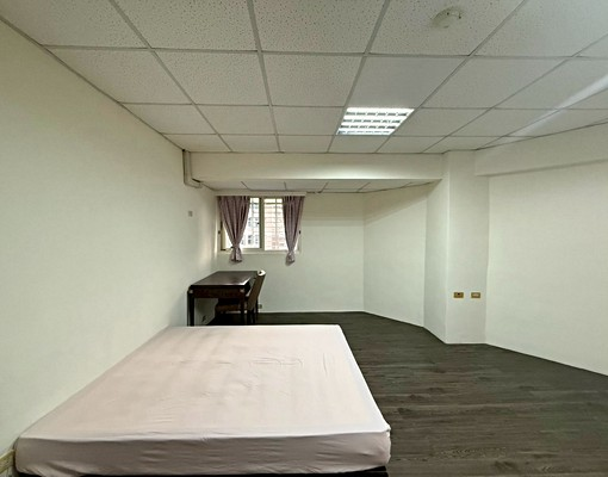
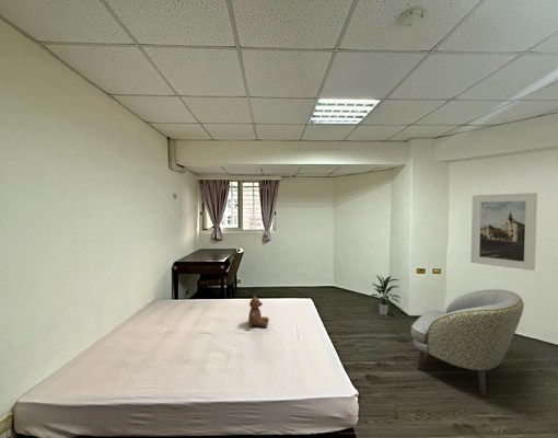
+ teddy bear (258, 310)
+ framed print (501, 230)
+ indoor plant (384, 293)
+ armchair (464, 328)
